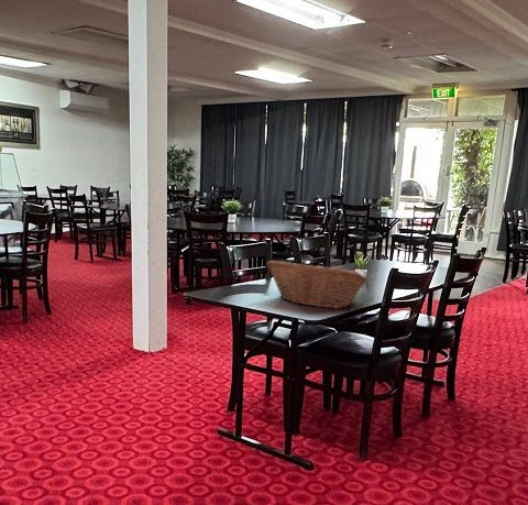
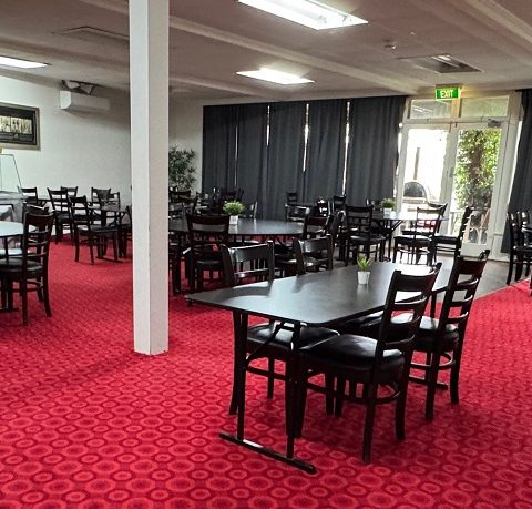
- fruit basket (315, 279)
